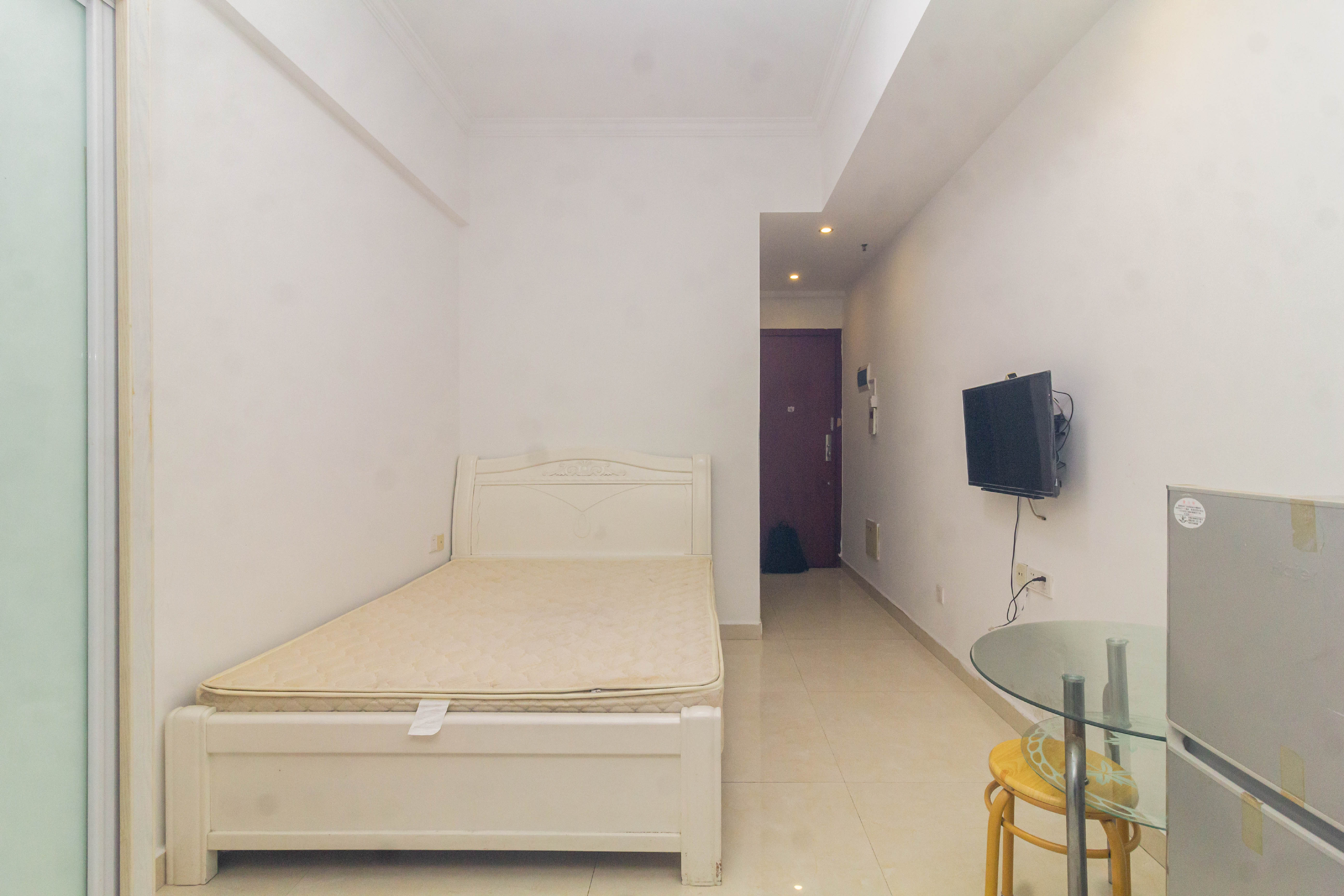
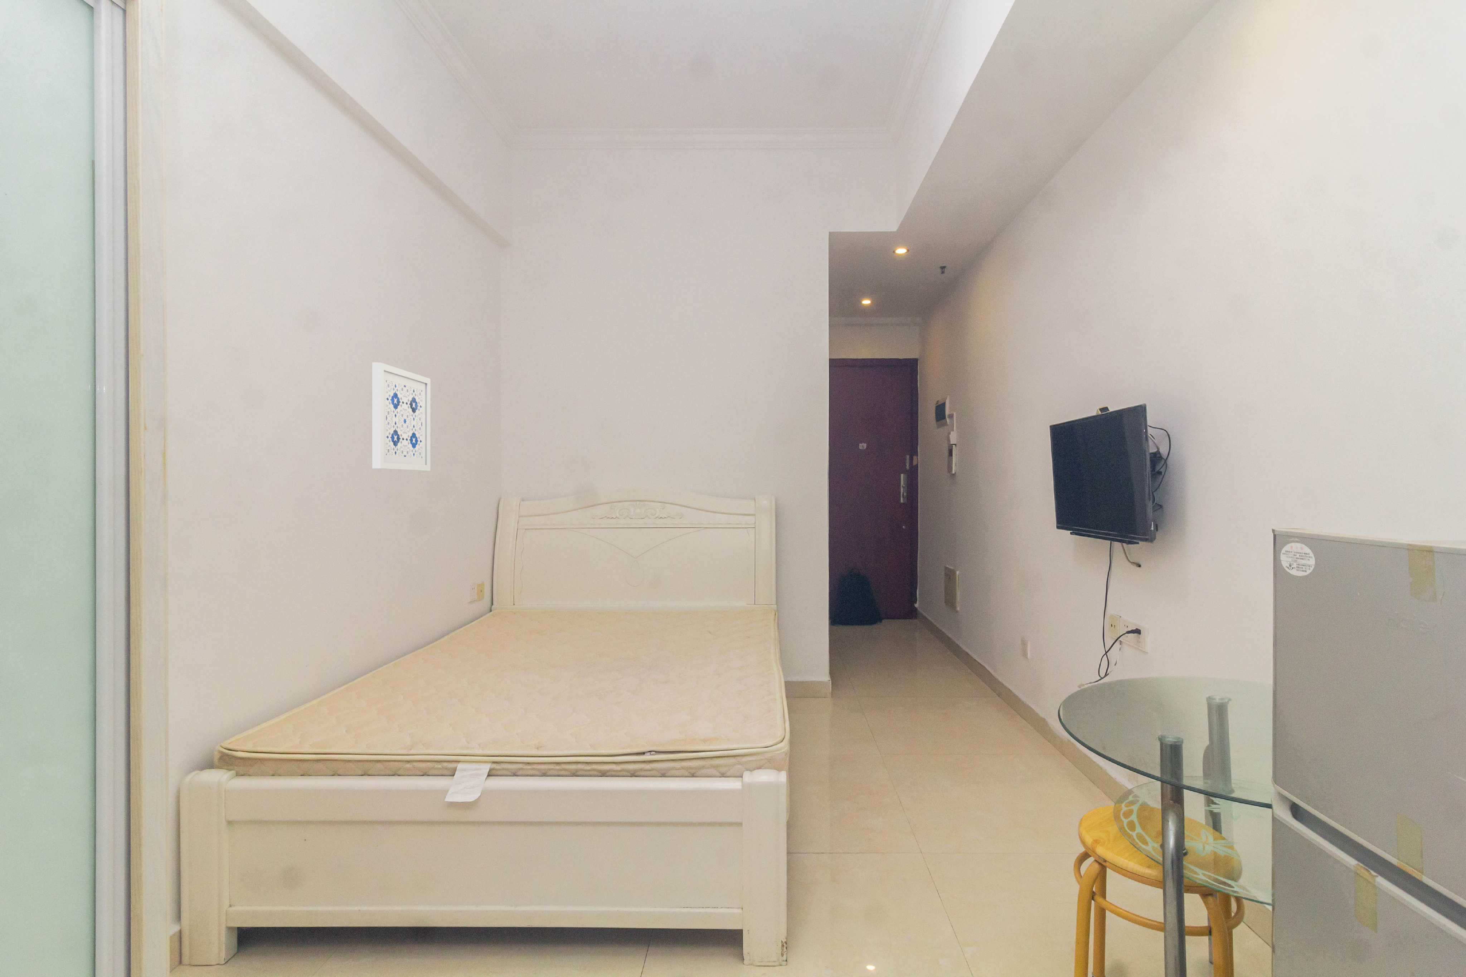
+ wall art (404, 420)
